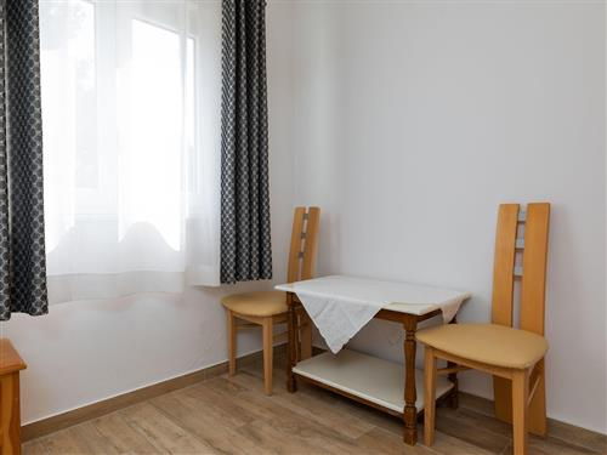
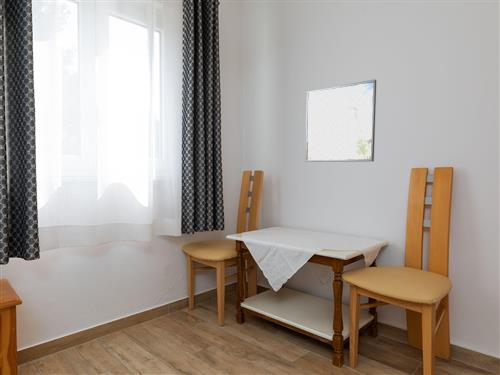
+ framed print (337, 124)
